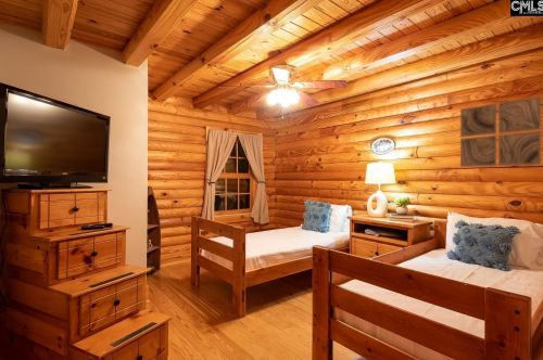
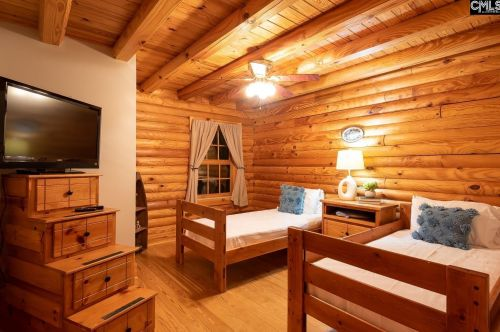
- wall art (495, 133)
